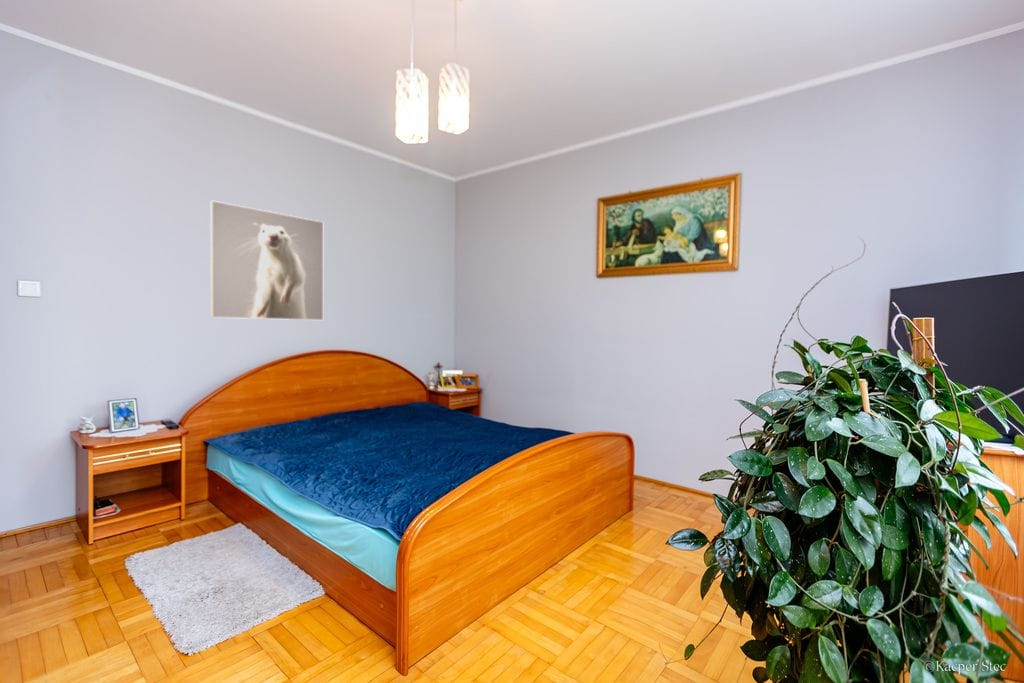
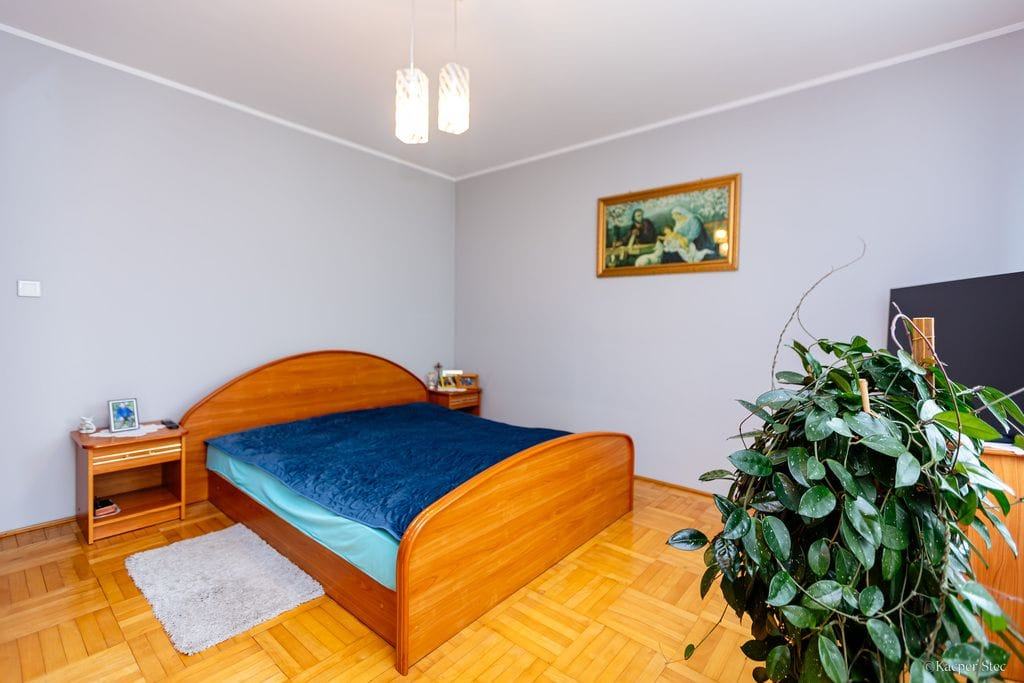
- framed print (271, 265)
